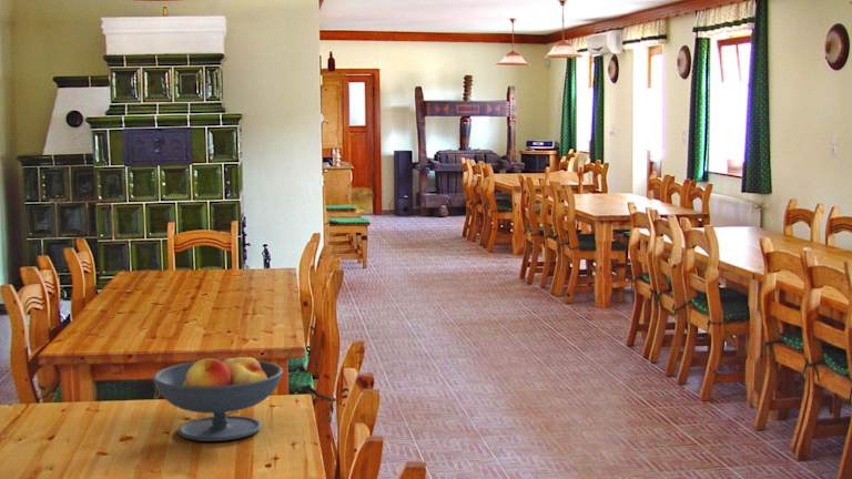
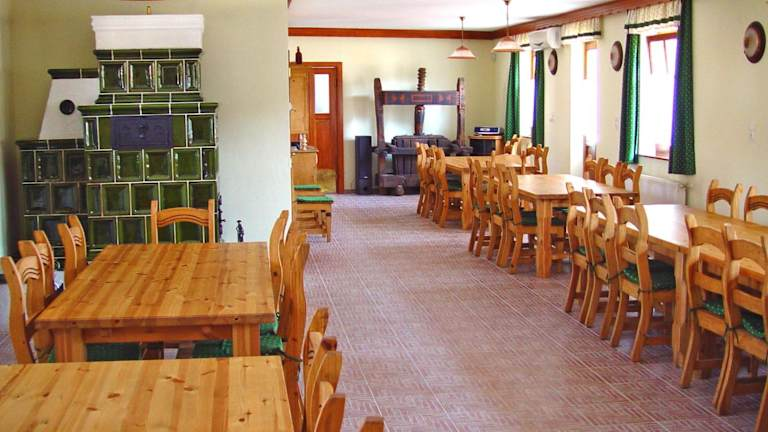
- fruit bowl (219, 390)
